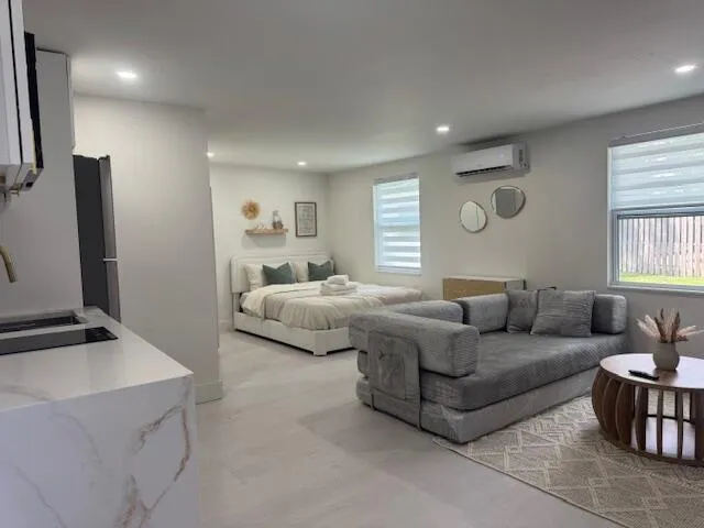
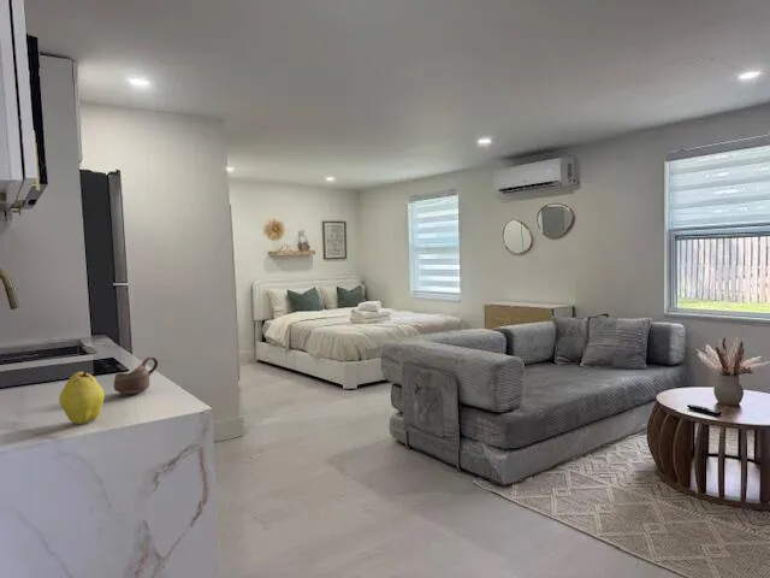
+ fruit (82, 396)
+ cup (136, 376)
